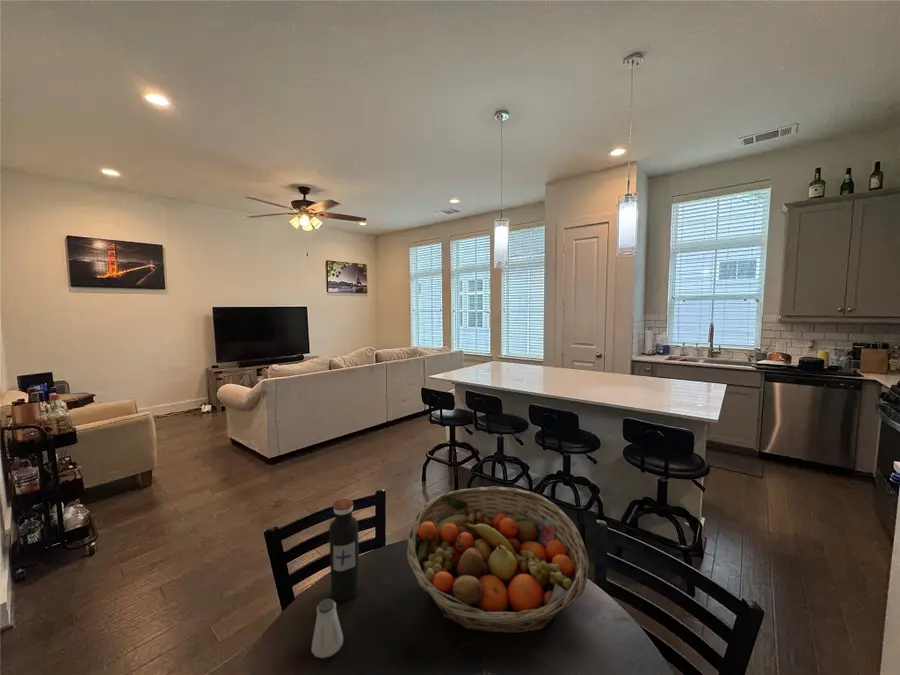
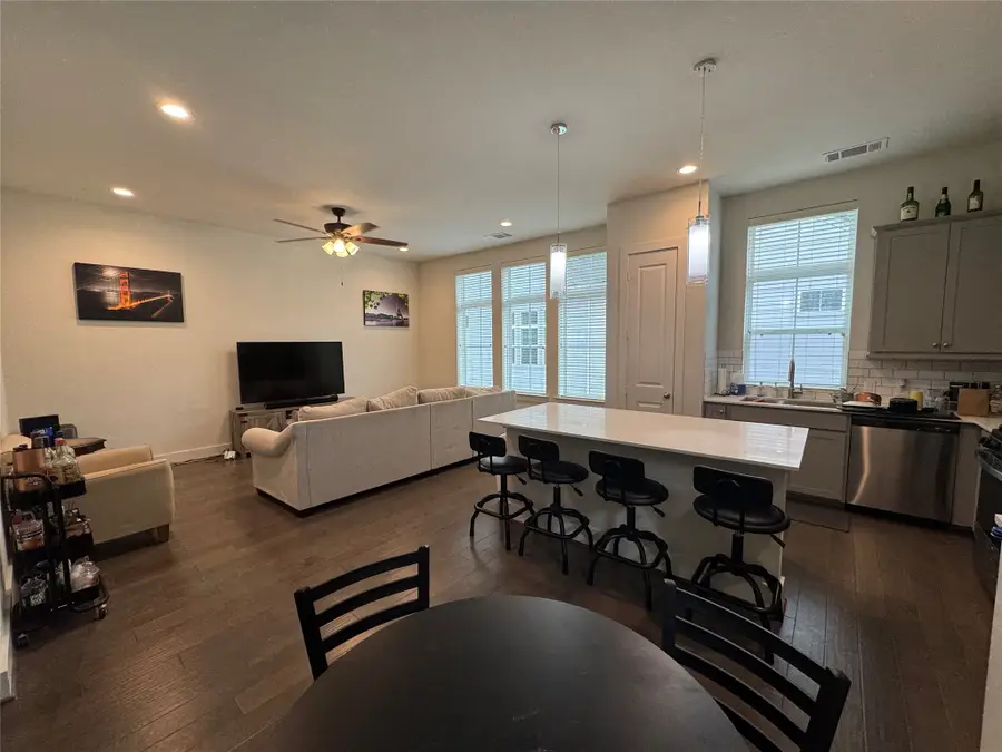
- fruit basket (494, 553)
- saltshaker (326, 624)
- water bottle (344, 547)
